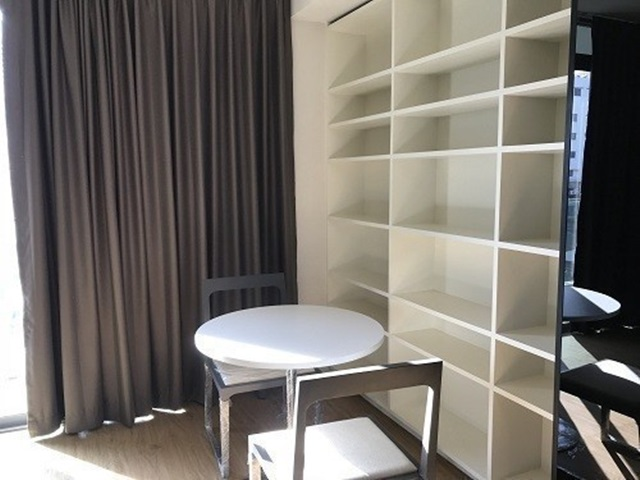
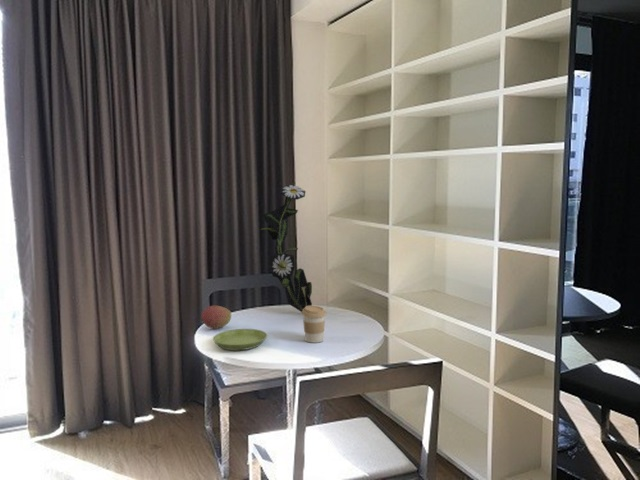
+ saucer (240, 340)
+ fruit (216, 316)
+ coffee cup (314, 323)
+ plant (291, 250)
